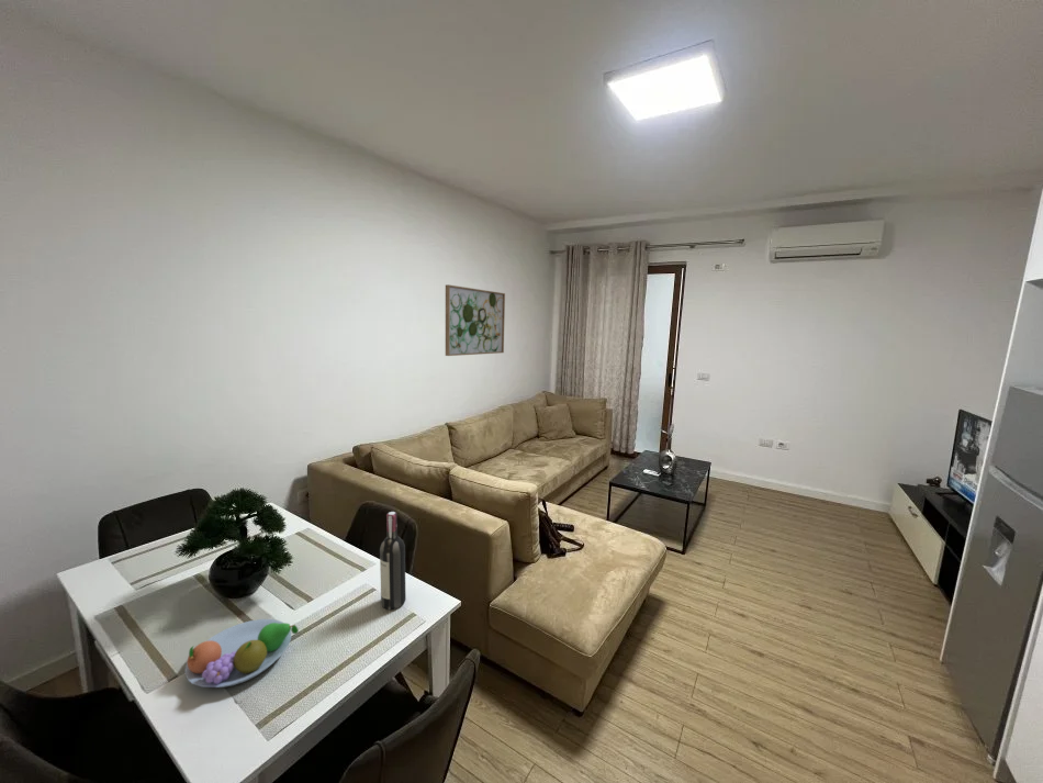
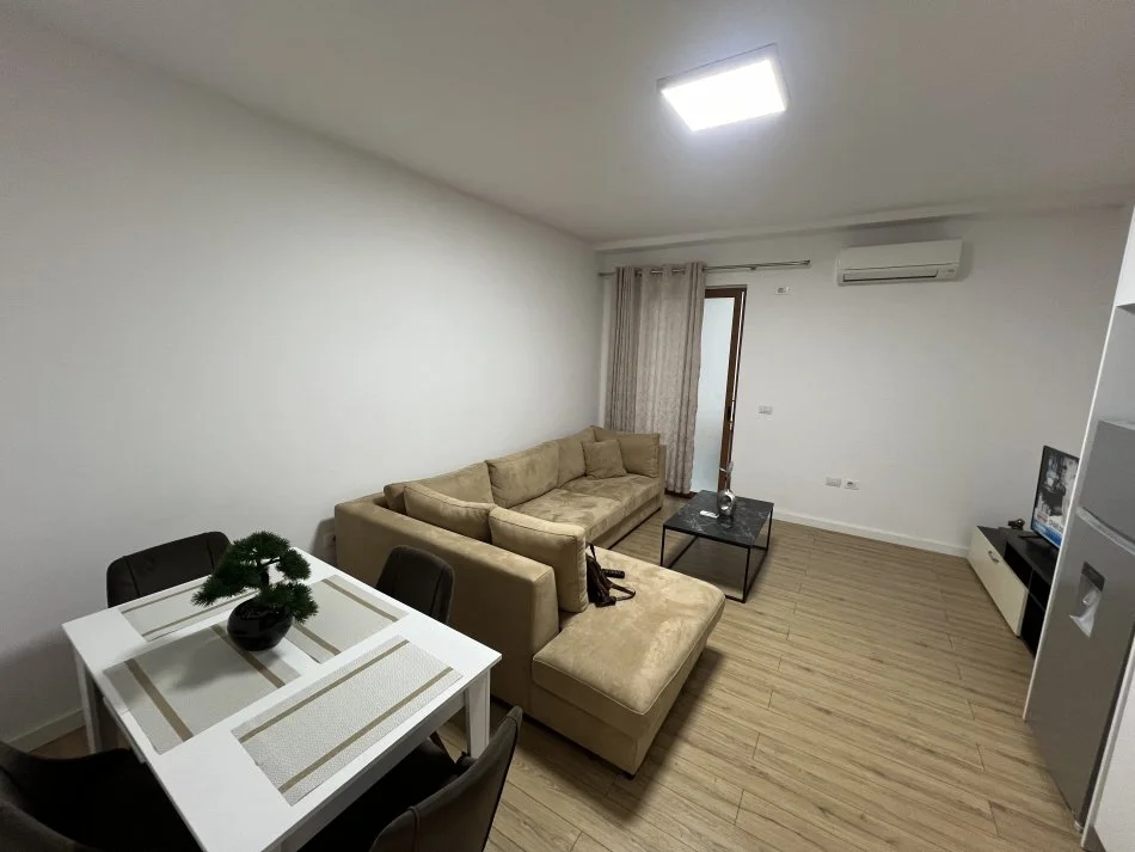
- wine bottle (392, 558)
- wall art (478, 322)
- fruit bowl (244, 641)
